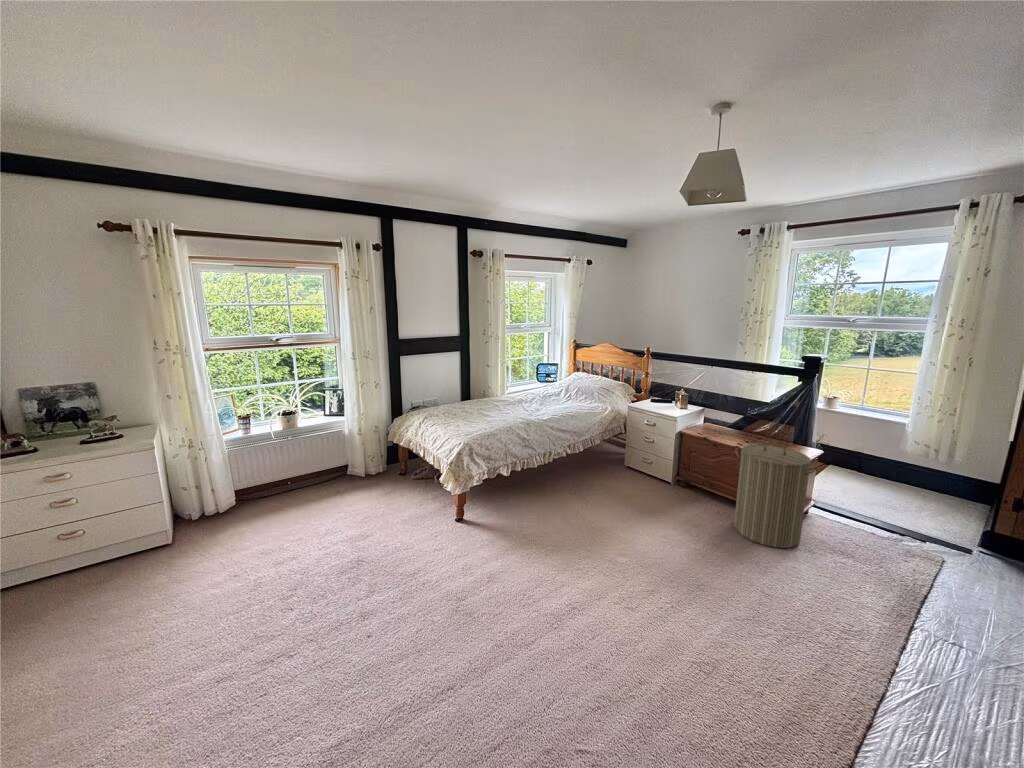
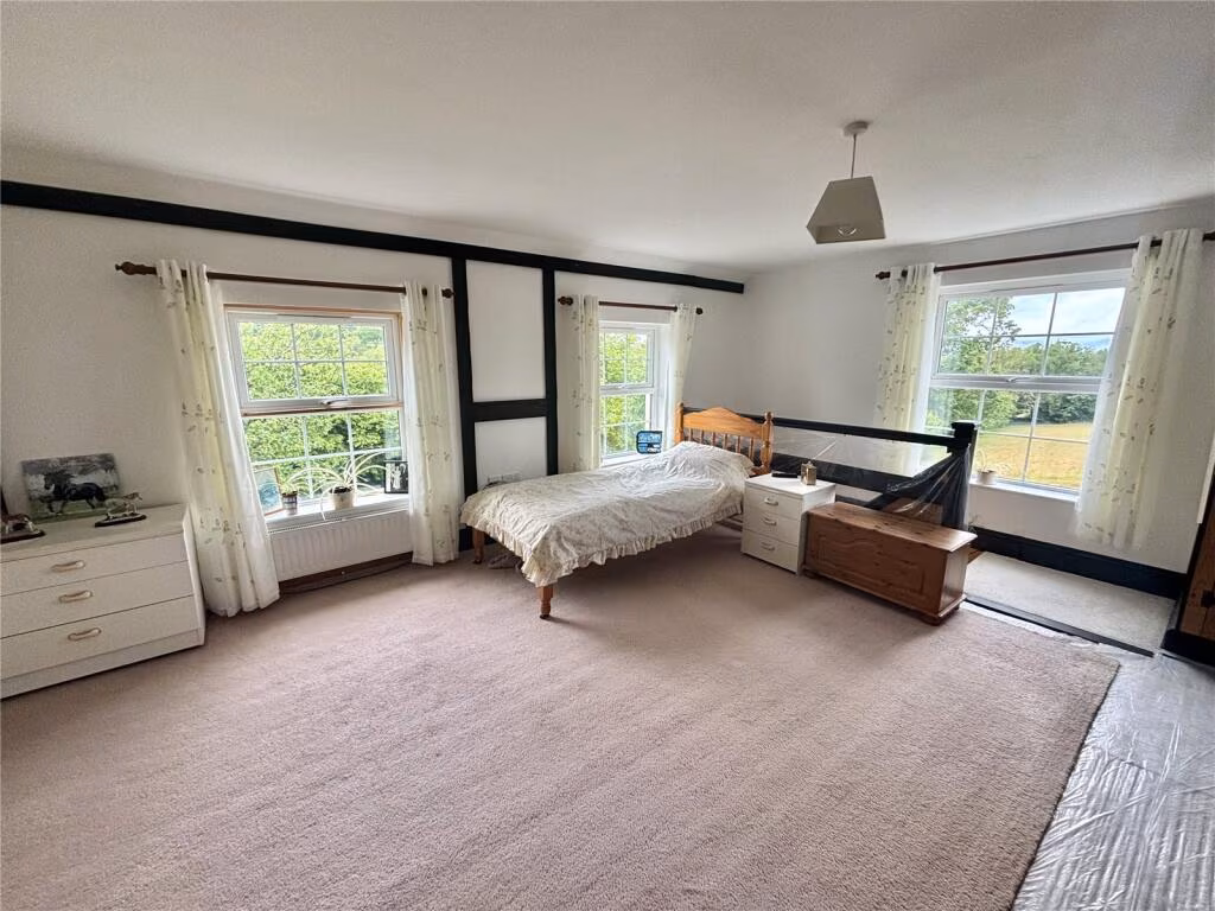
- laundry hamper (771, 487)
